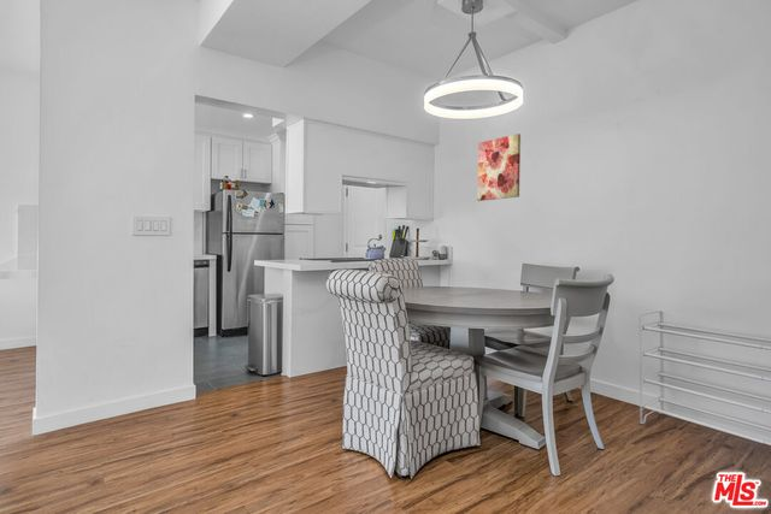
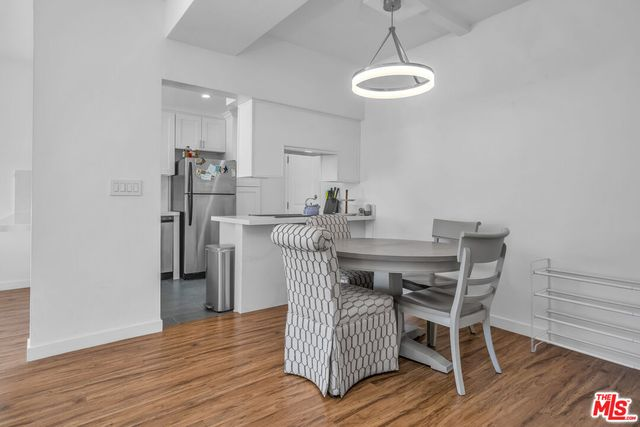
- wall art (498, 169)
